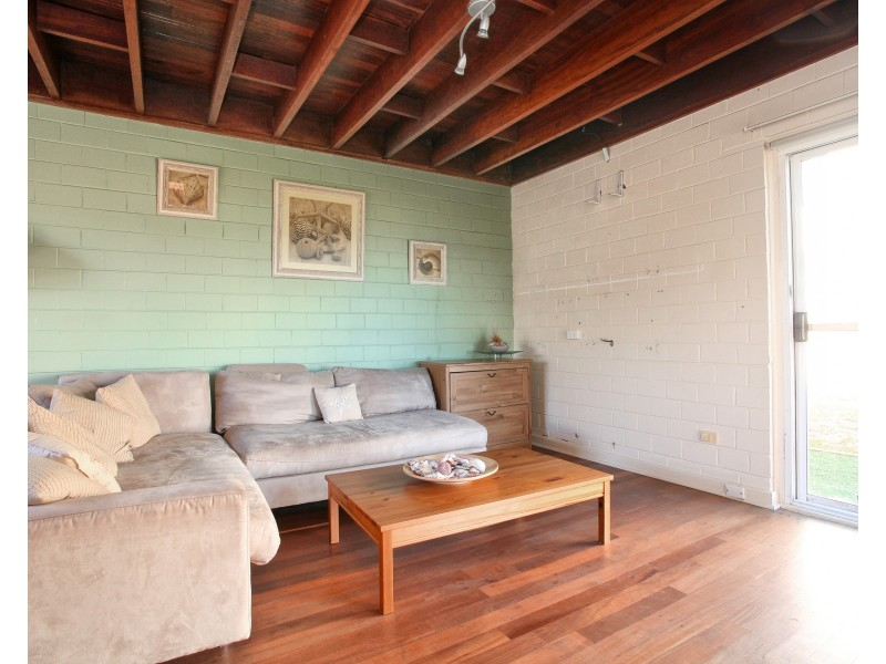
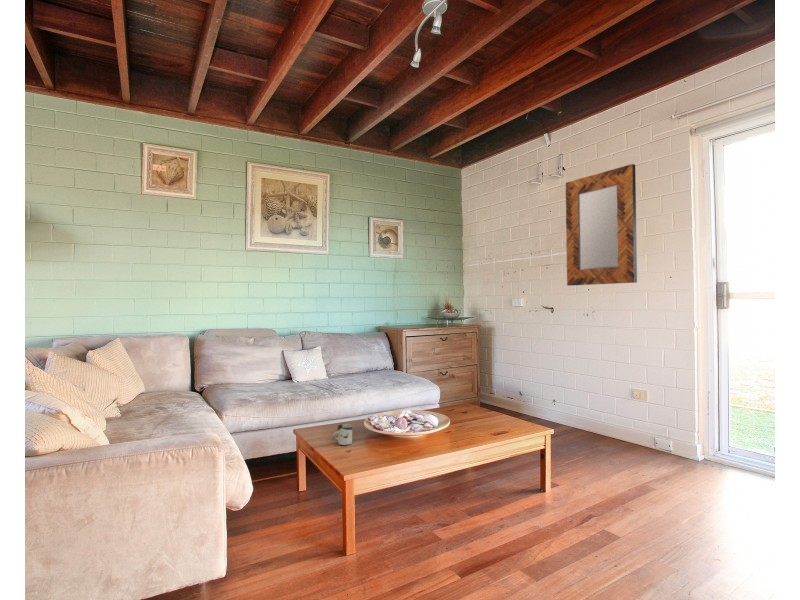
+ home mirror (598, 229)
+ cup (342, 435)
